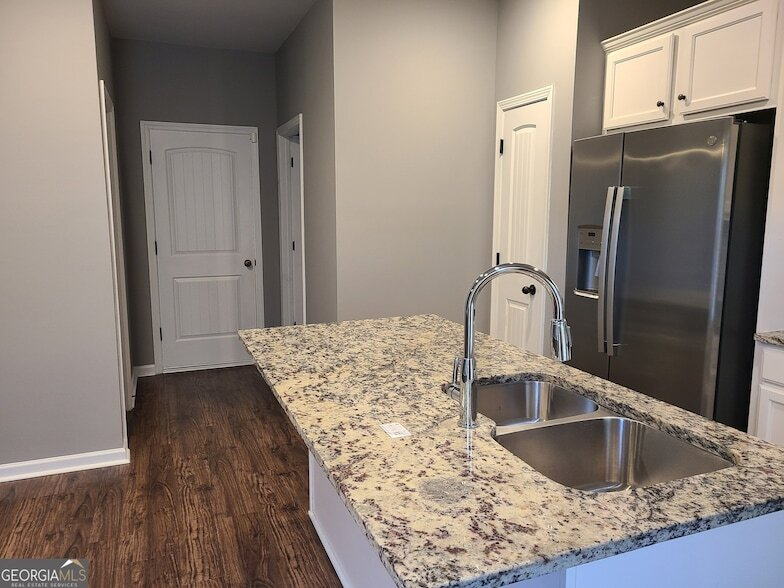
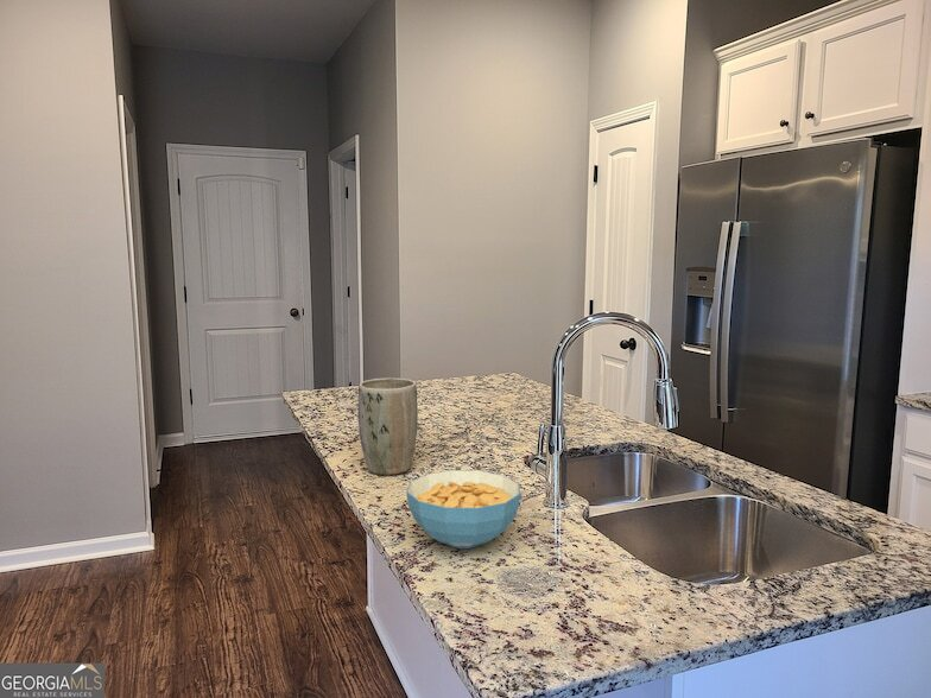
+ plant pot (388, 425)
+ cereal bowl (463, 514)
